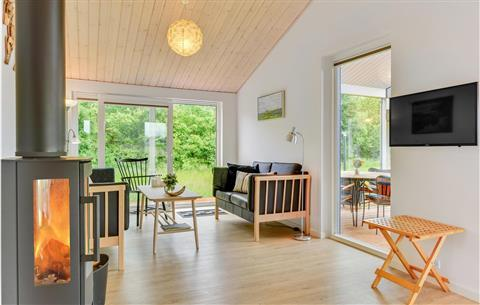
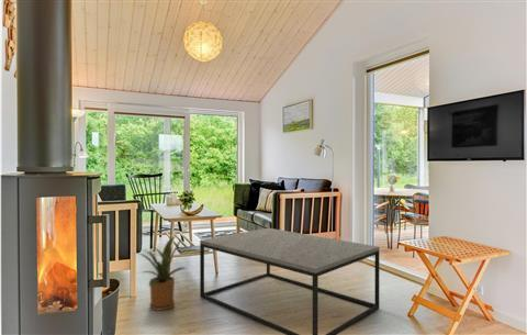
+ coffee table (288, 269)
+ house plant (159, 271)
